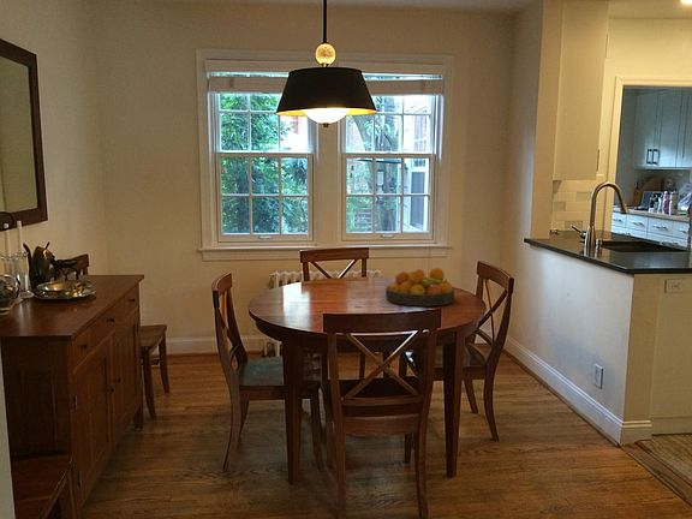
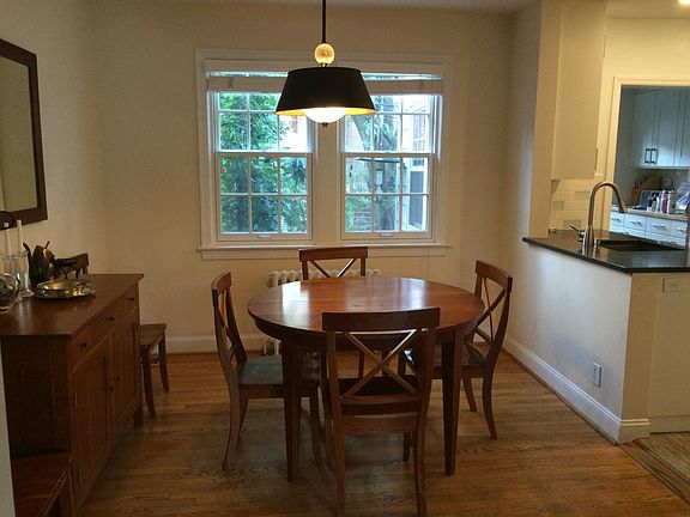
- fruit bowl (419, 284)
